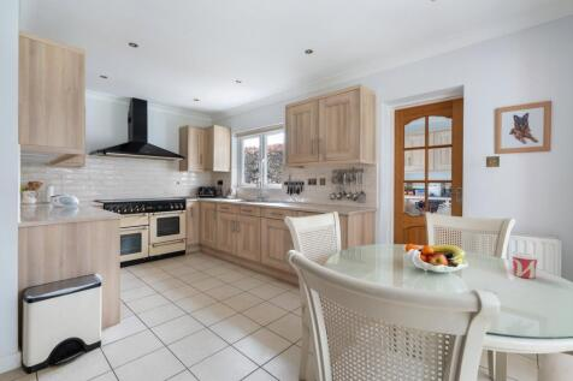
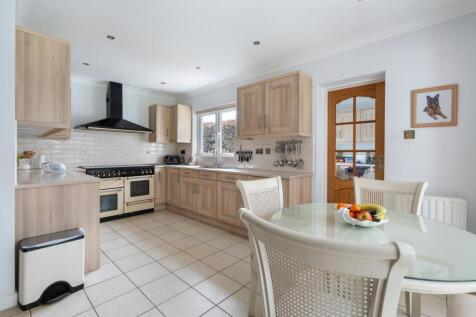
- cup (524, 264)
